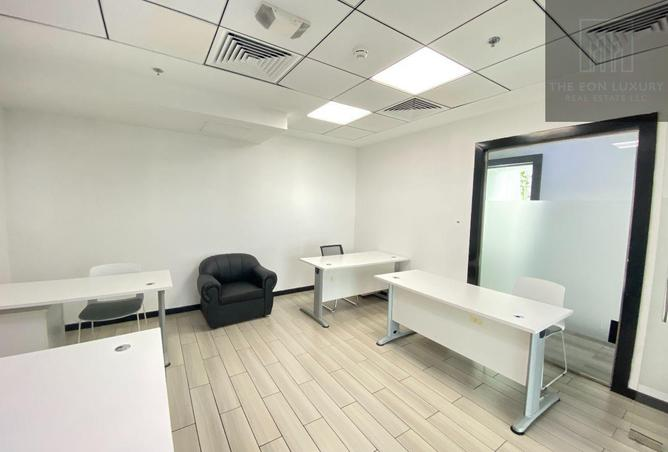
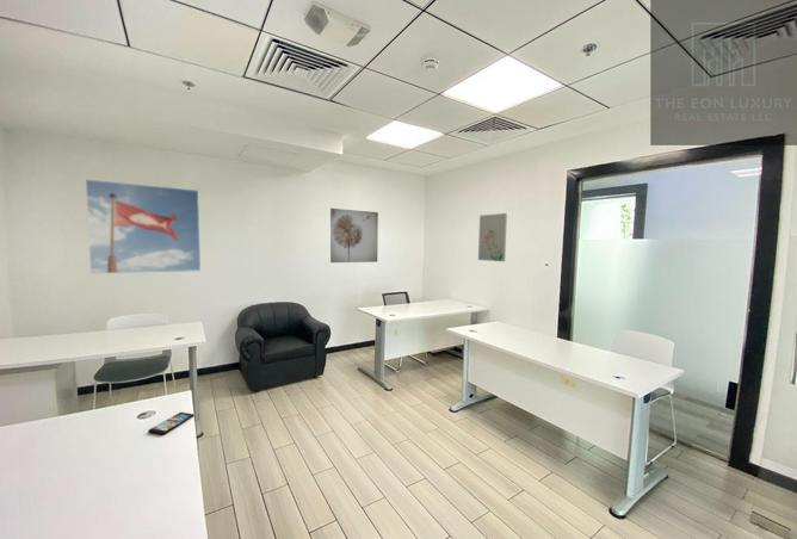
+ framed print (148, 229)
+ smartphone (172, 422)
+ wall art (354, 236)
+ wall art (492, 237)
